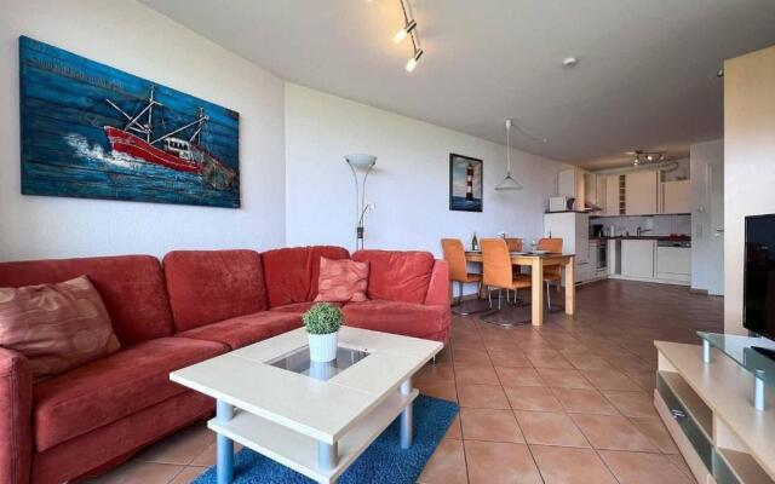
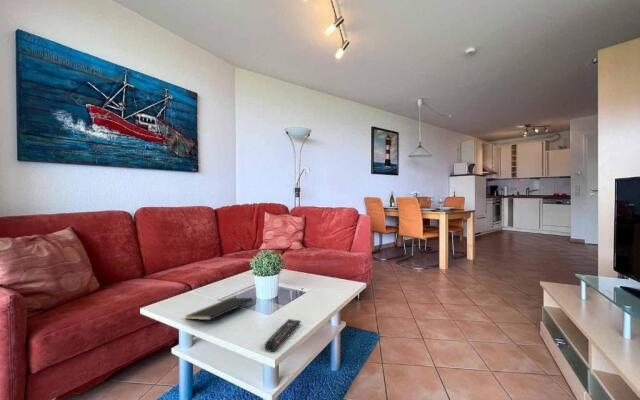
+ notepad (220, 307)
+ remote control (284, 332)
